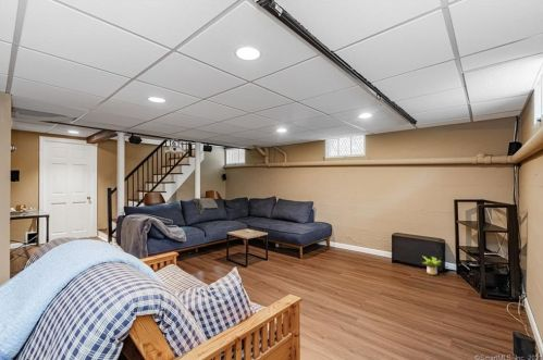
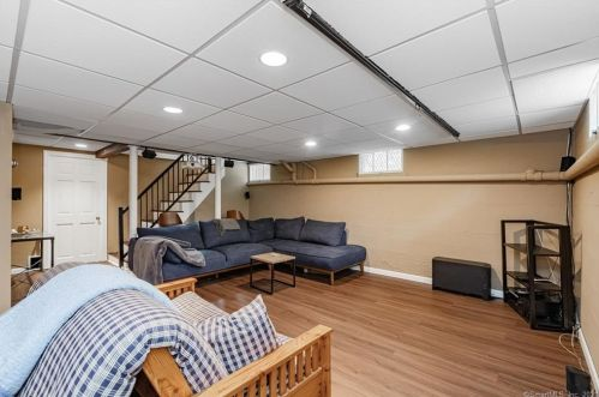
- potted plant (431, 264)
